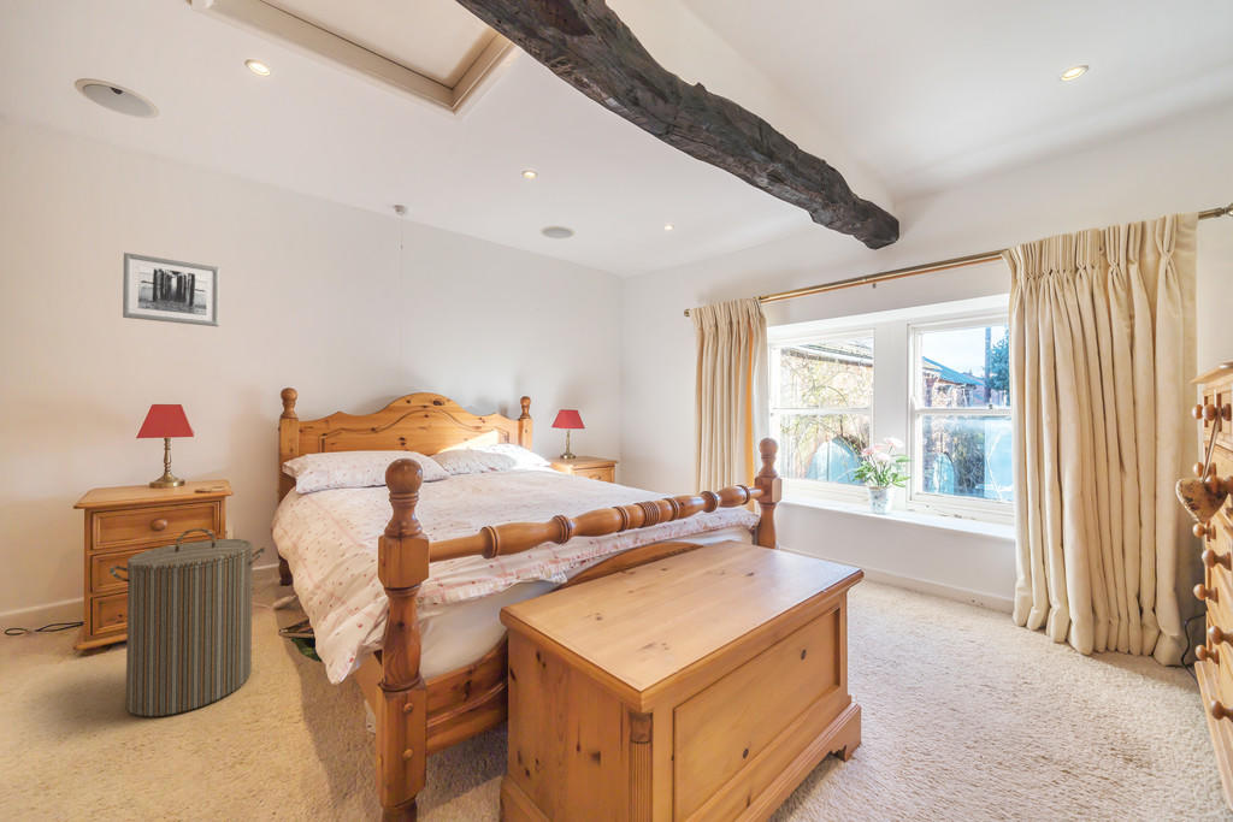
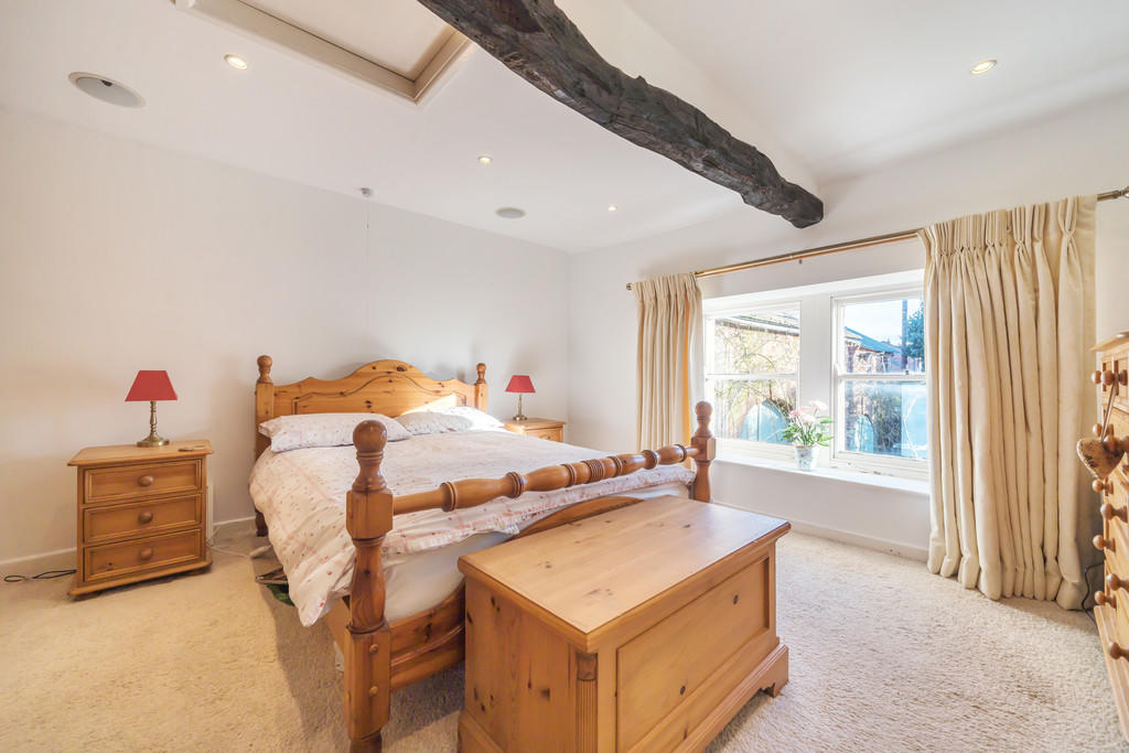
- laundry hamper (193, 608)
- wall art (173, 291)
